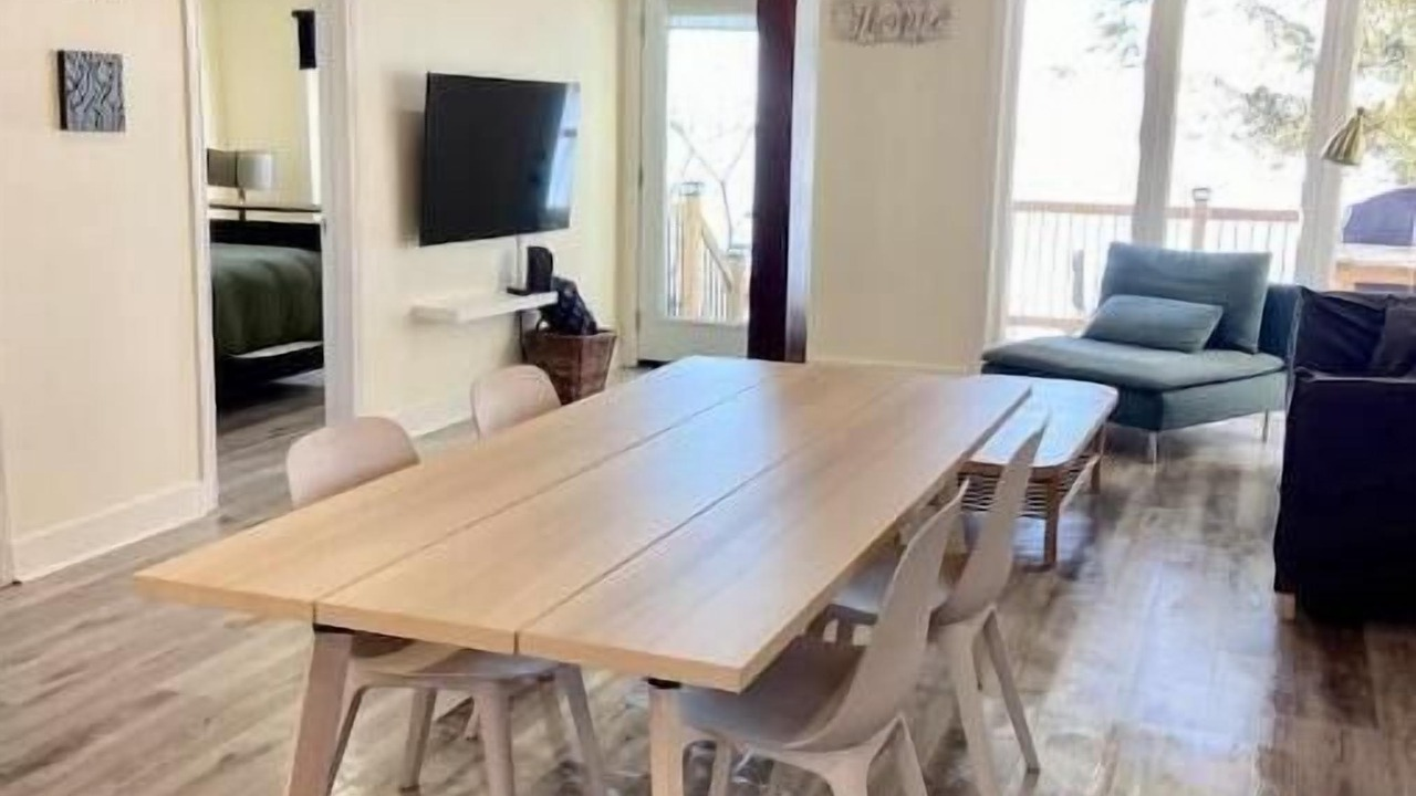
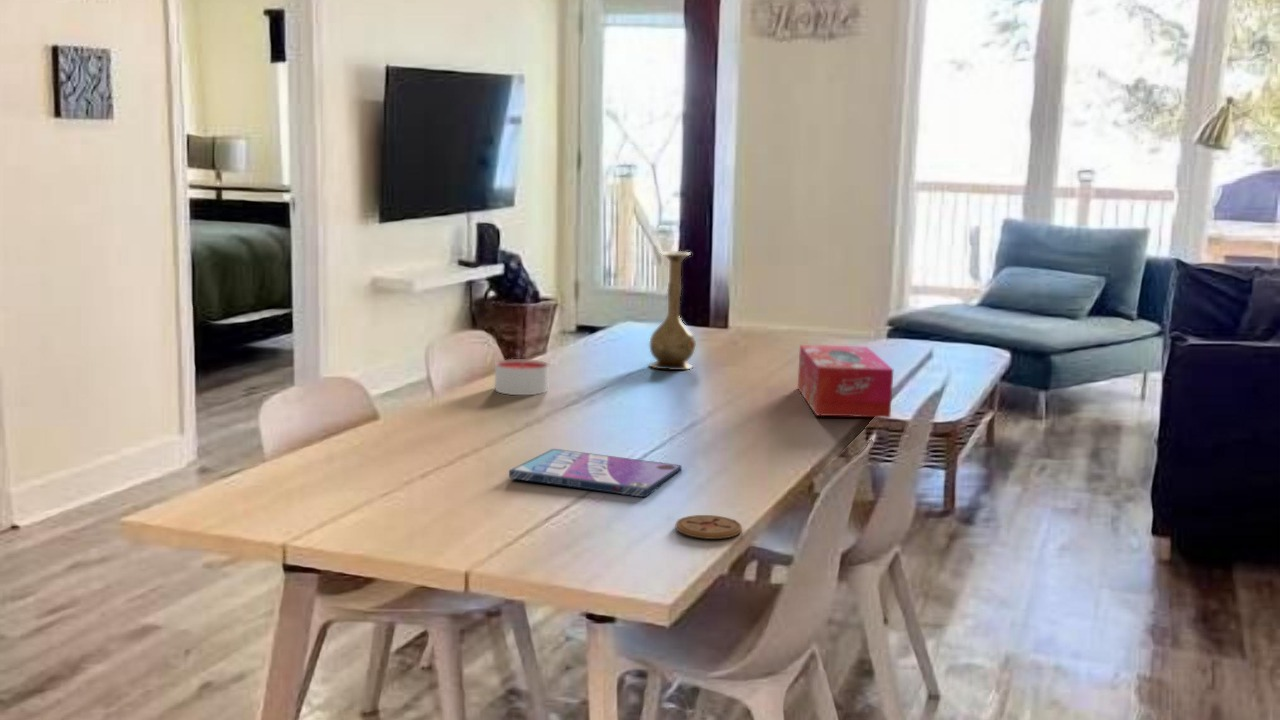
+ tissue box (842, 379)
+ vase (673, 309)
+ coaster (708, 526)
+ candle (521, 376)
+ video game case (596, 471)
